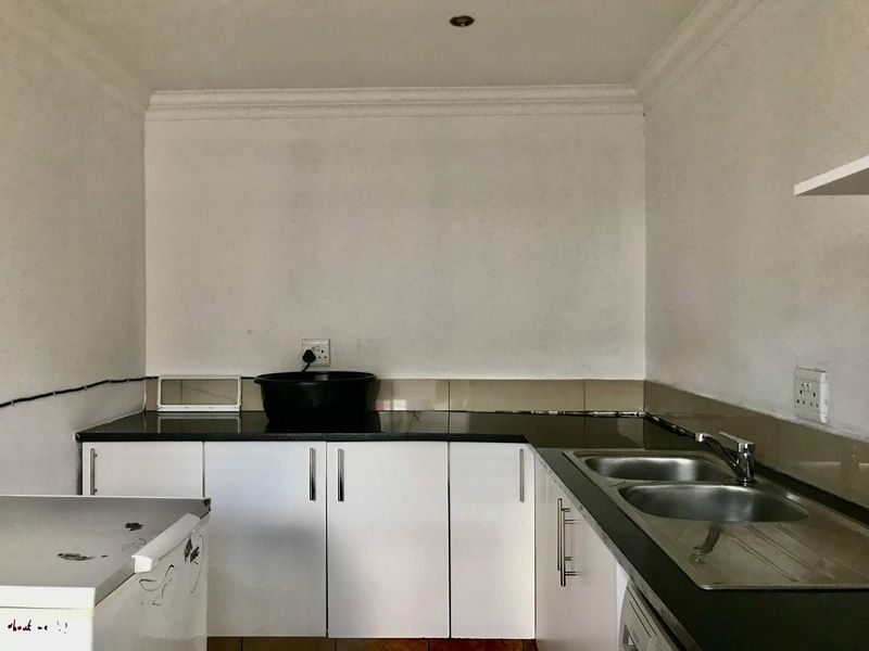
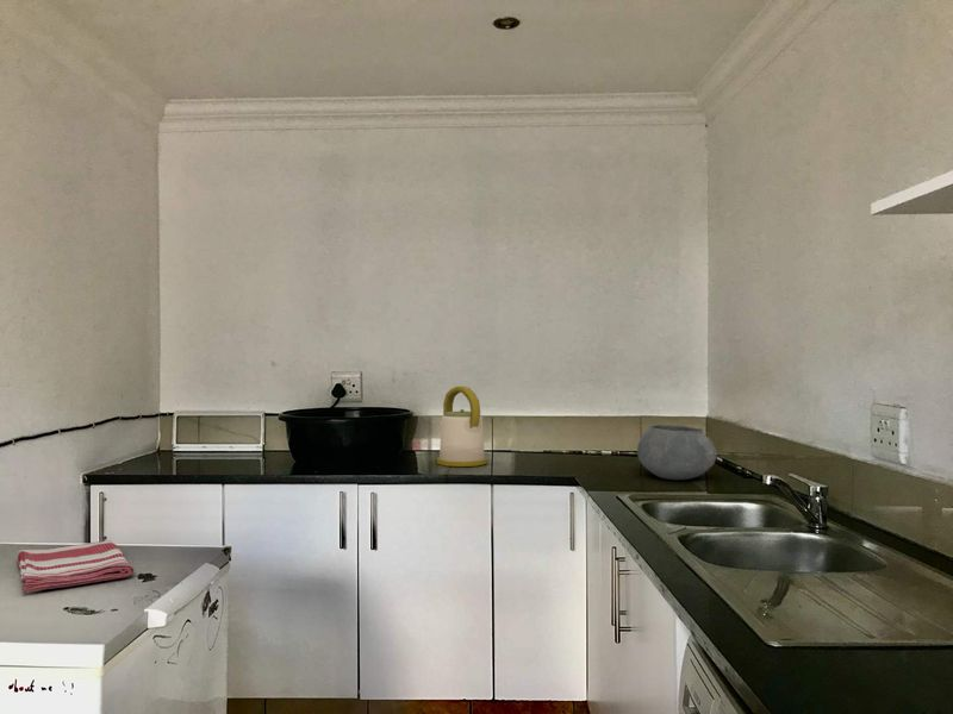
+ kettle (459, 424)
+ dish towel (73, 560)
+ bowl (675, 451)
